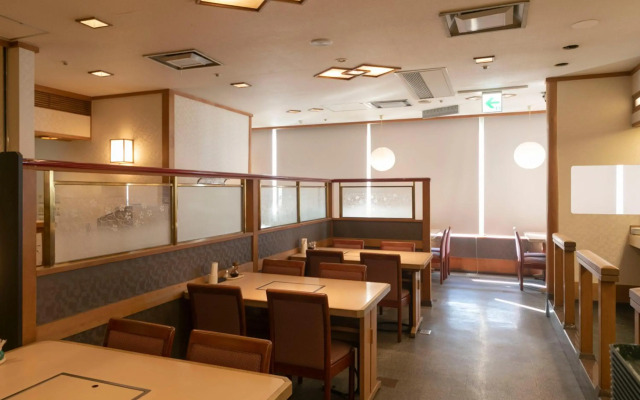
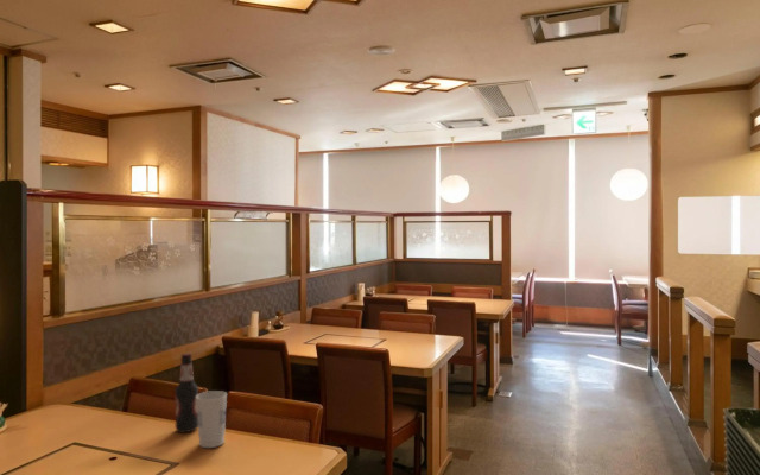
+ cup (211, 419)
+ bottle (186, 392)
